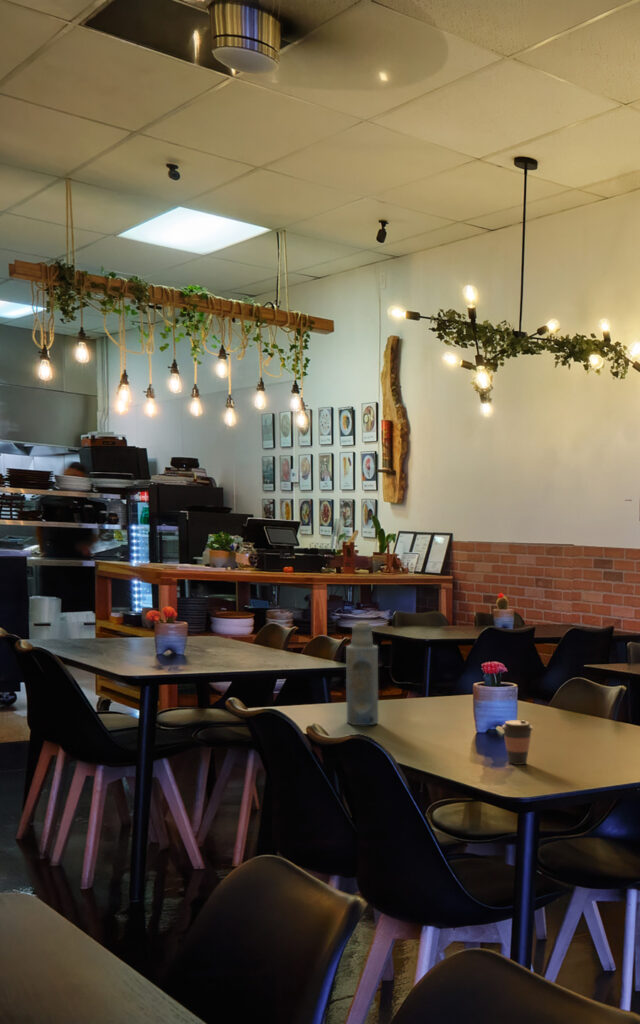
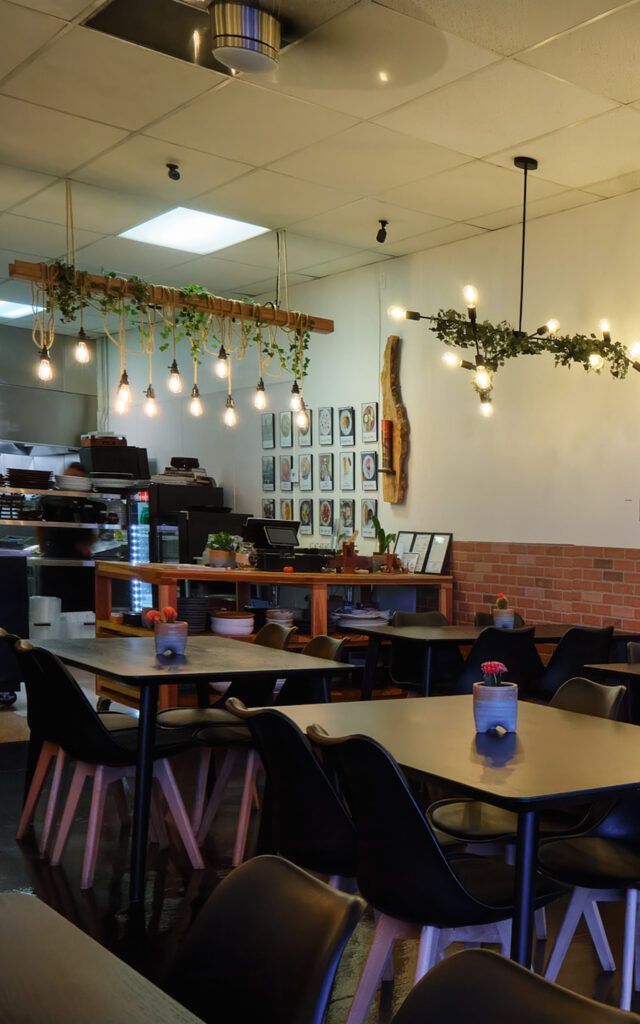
- coffee cup (517, 742)
- bottle (362, 672)
